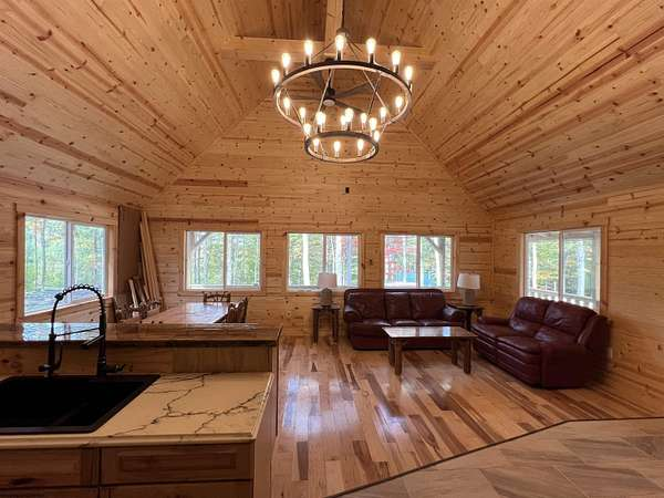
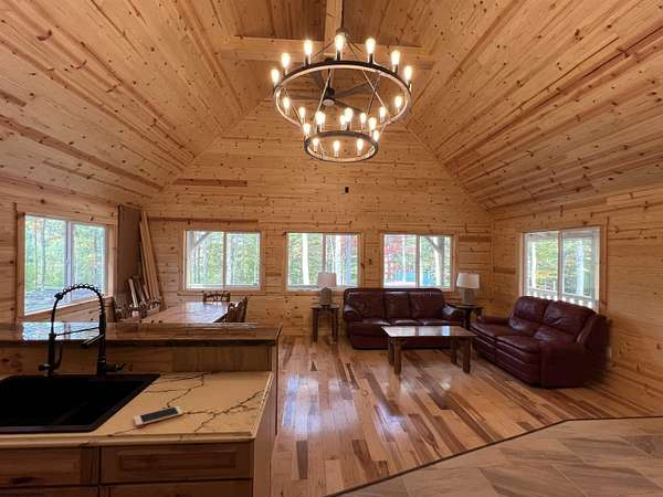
+ cell phone (158, 415)
